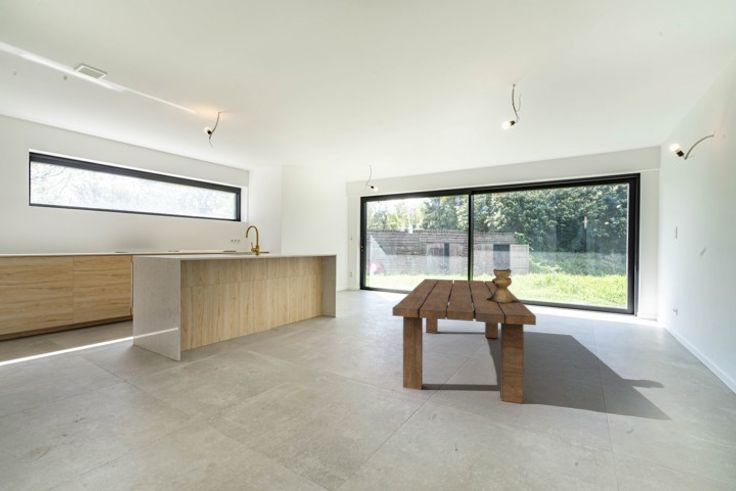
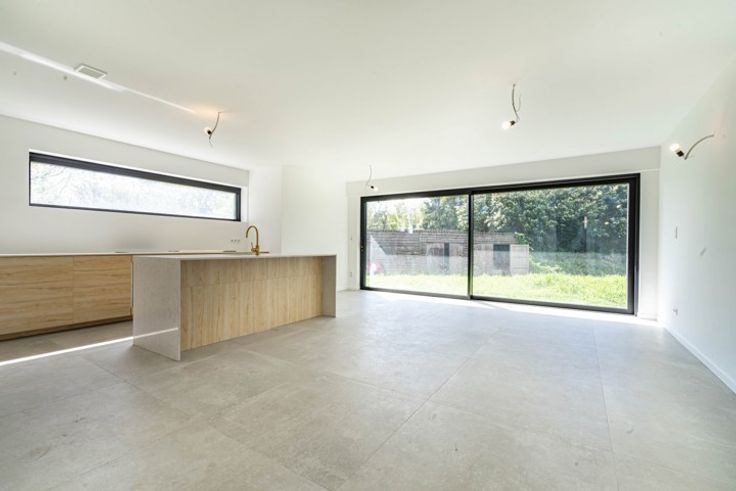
- ceramic vessel (502, 284)
- dining table (462, 320)
